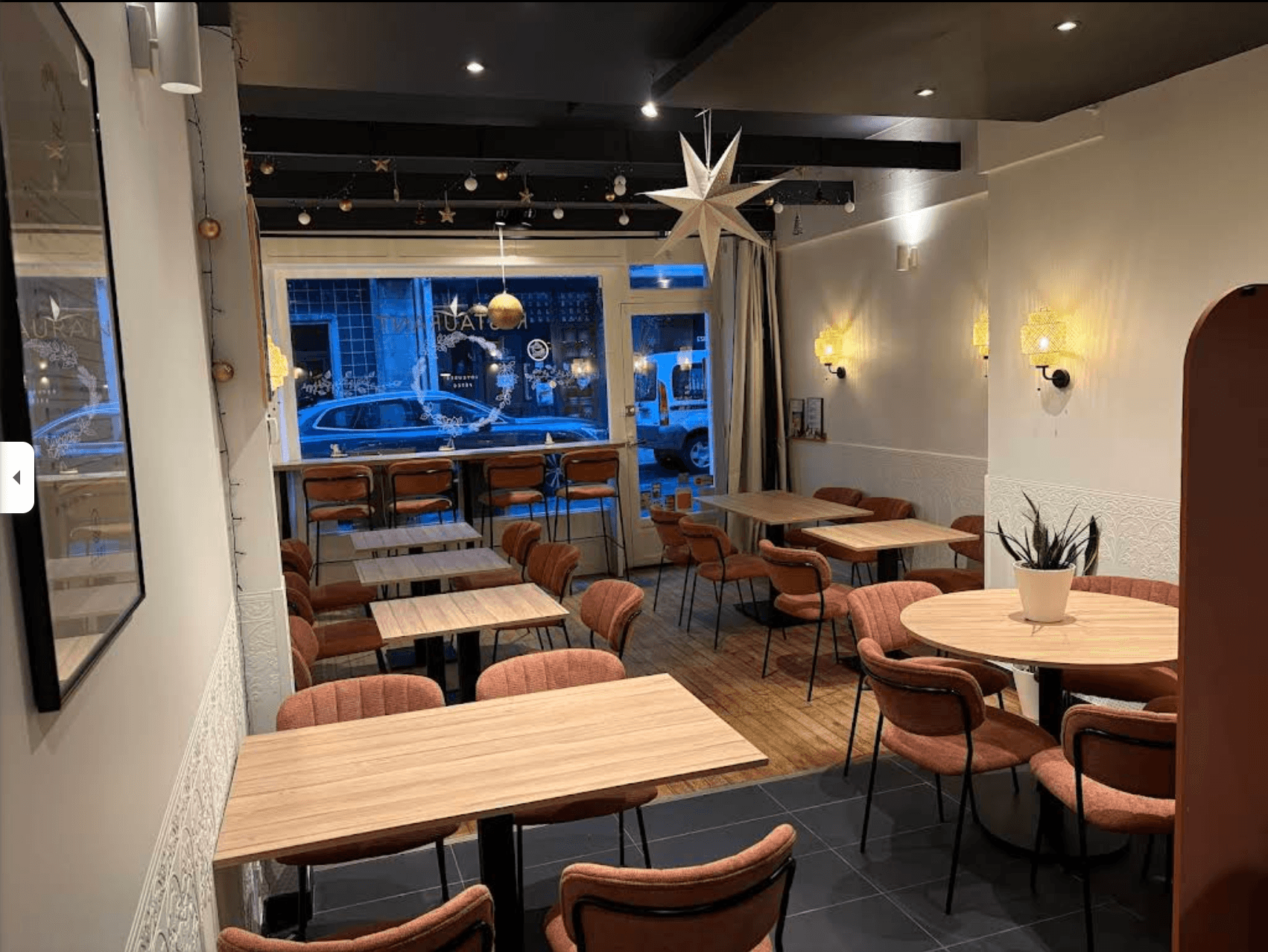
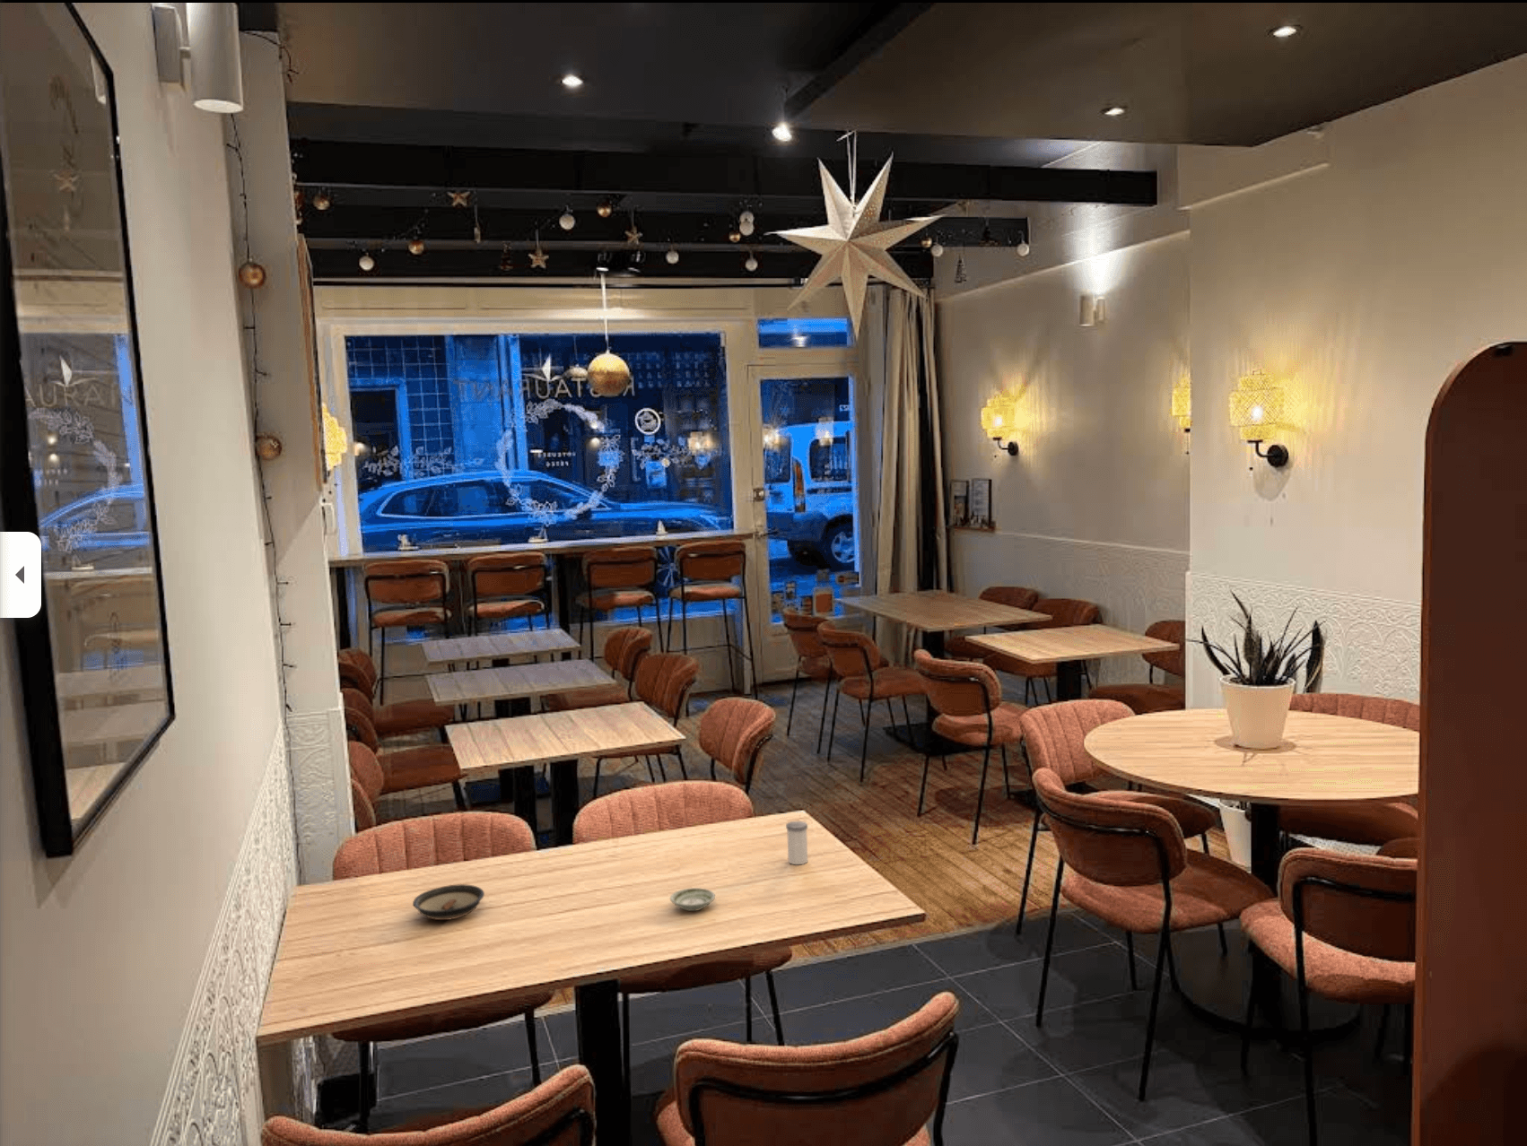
+ saucer (449, 905)
+ salt shaker (797, 841)
+ saucer (692, 900)
